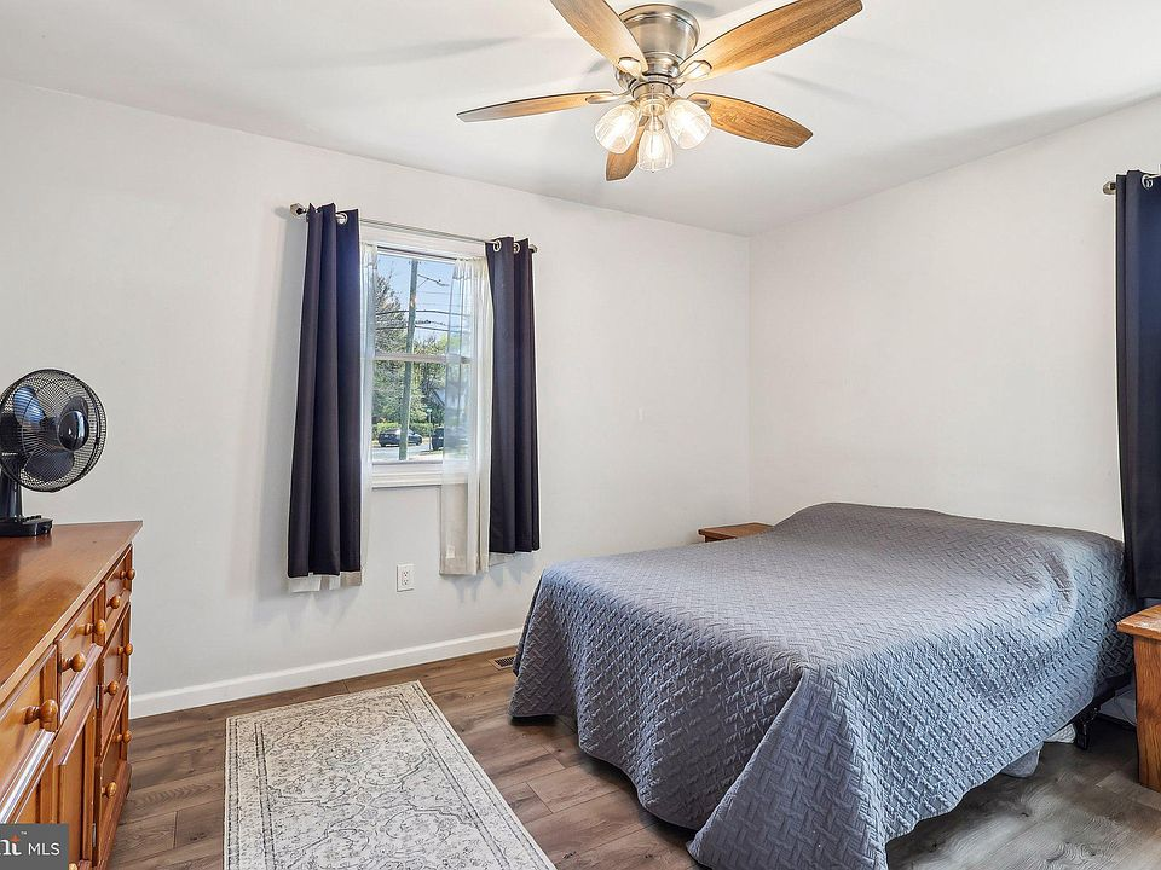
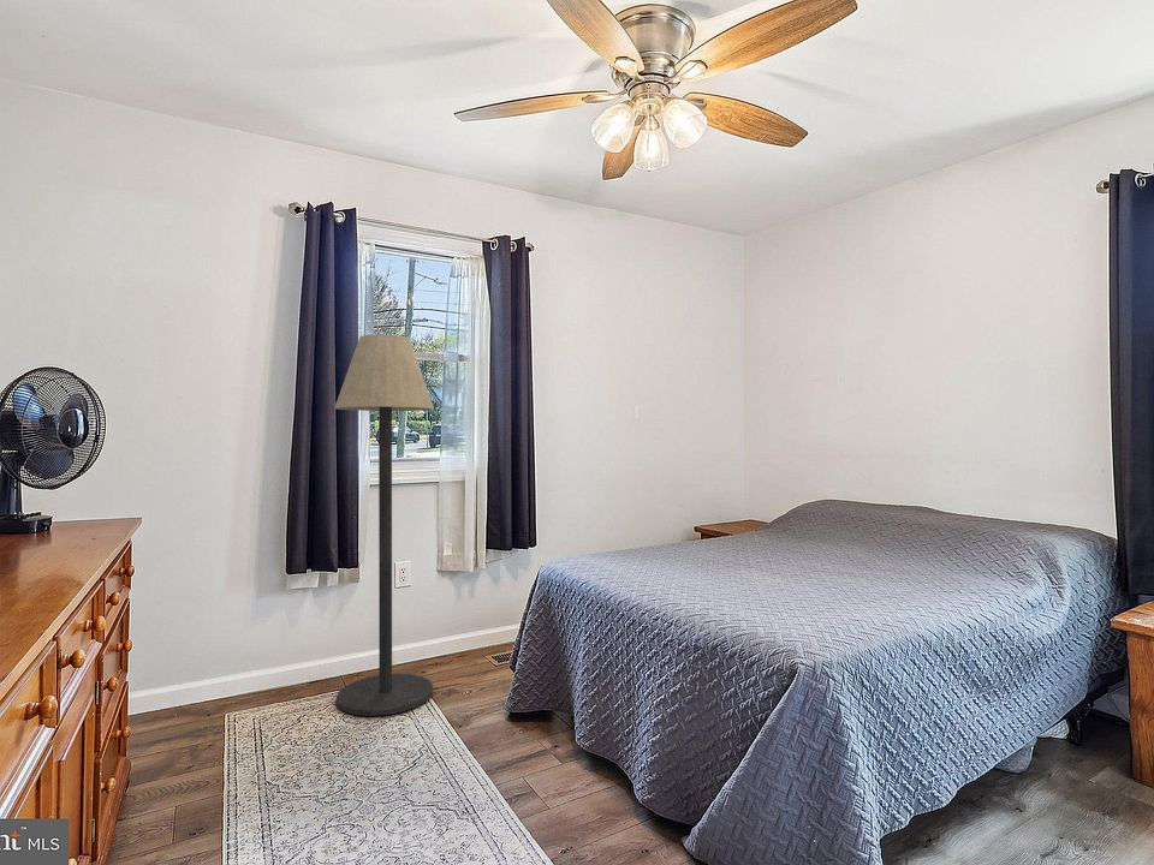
+ floor lamp (385, 517)
